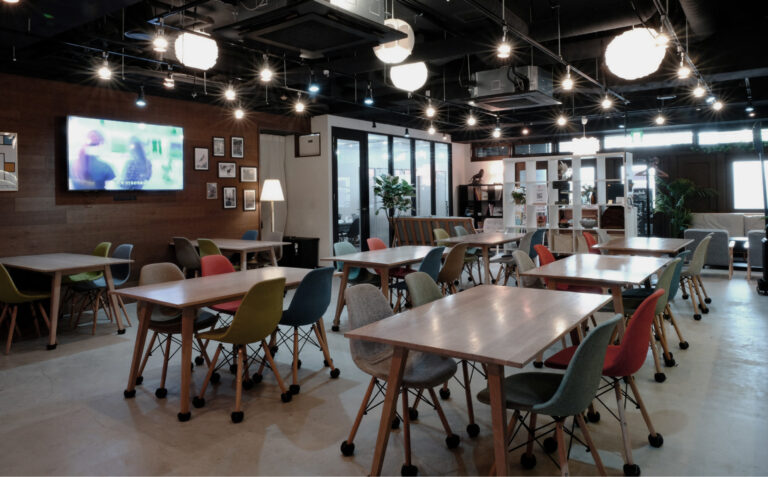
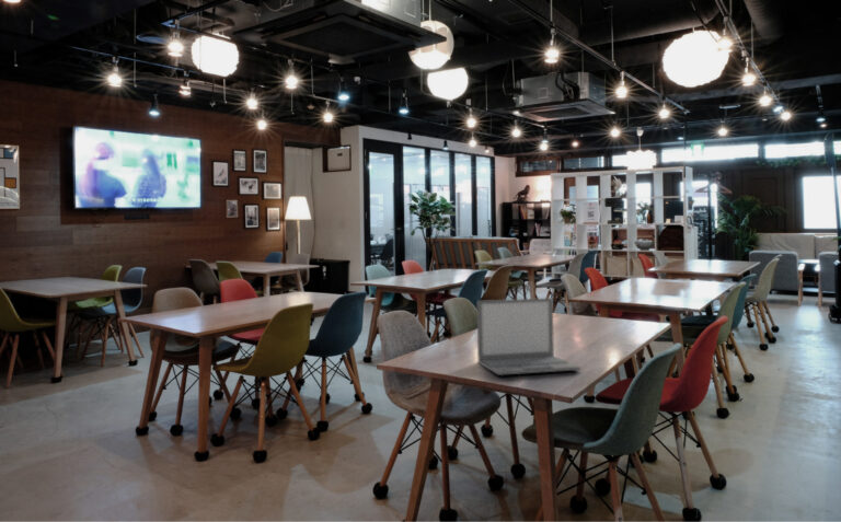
+ laptop (527, 334)
